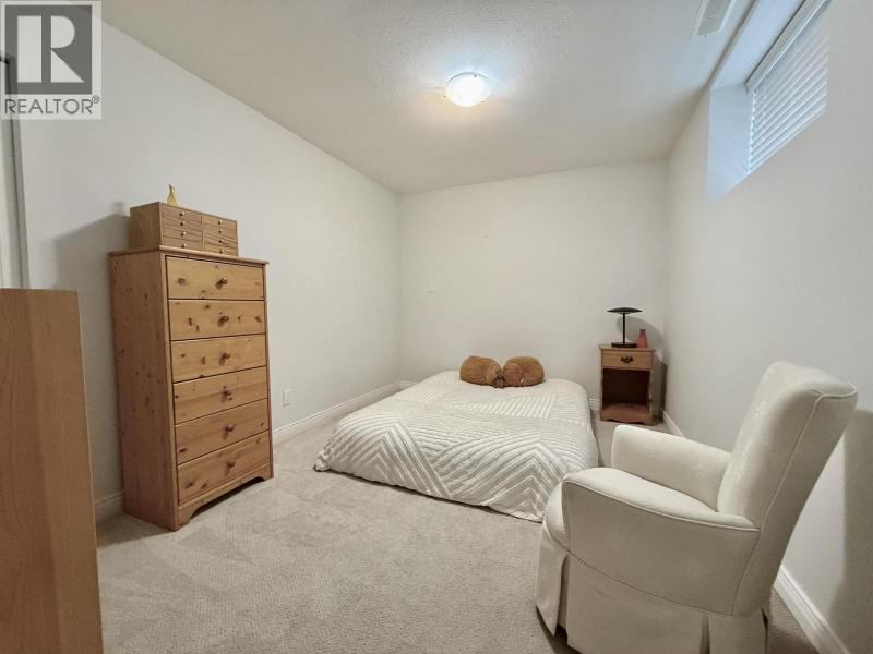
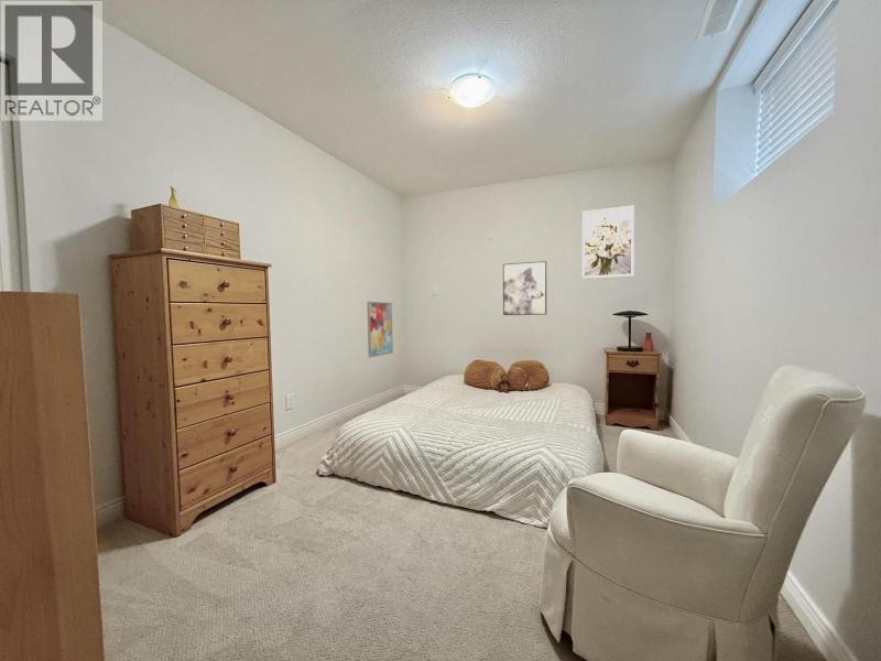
+ wall art (607, 242)
+ wall art (524, 289)
+ wall art (380, 328)
